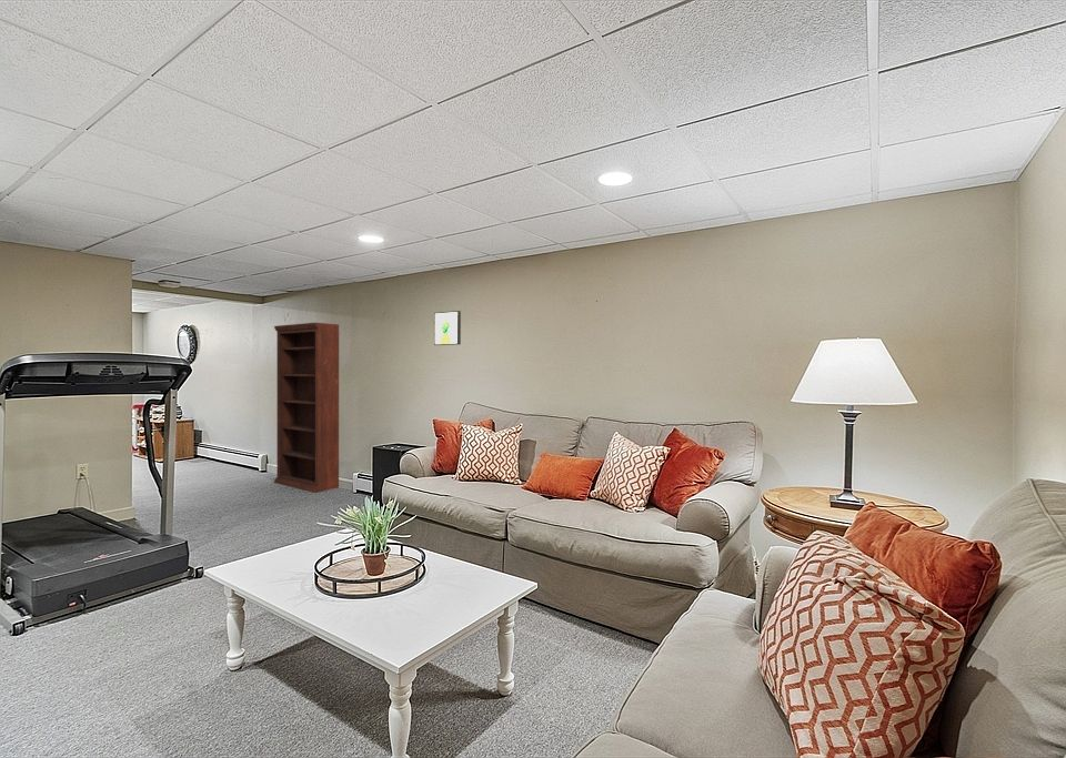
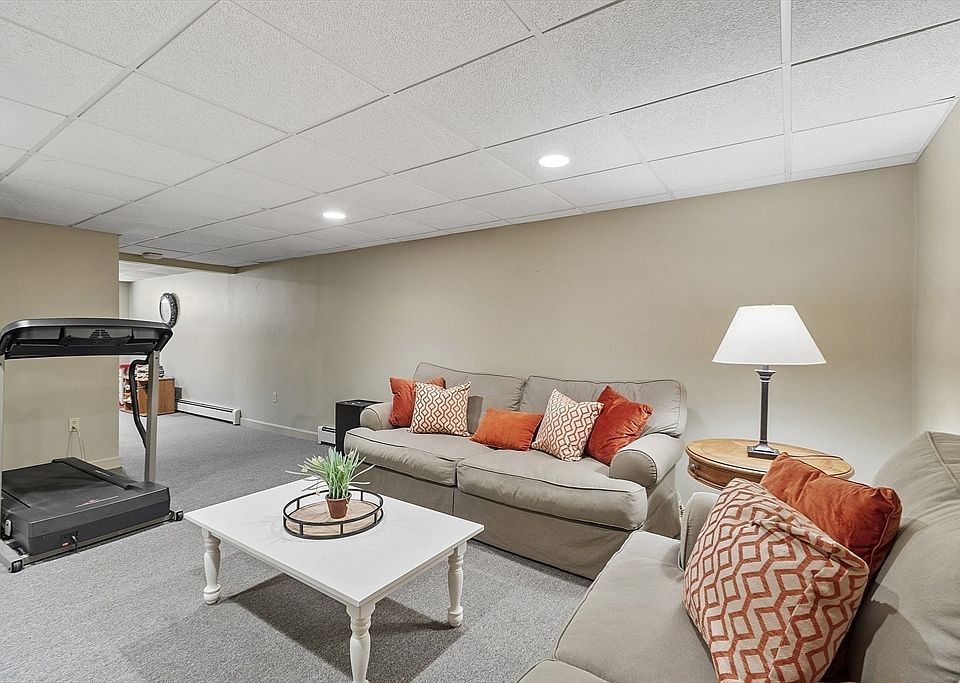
- bookshelf (305, 405)
- wall art (446, 327)
